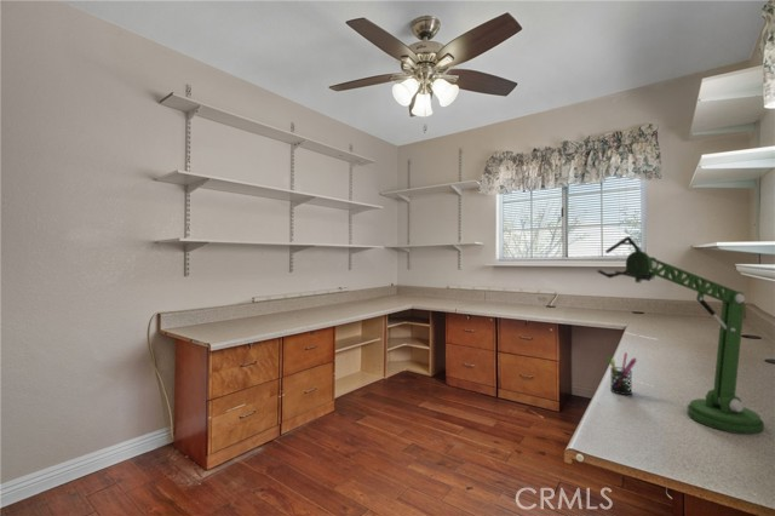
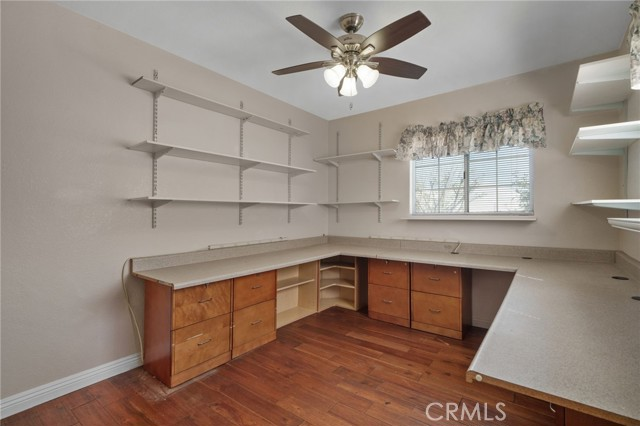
- desk lamp (704, 306)
- pen holder (619, 372)
